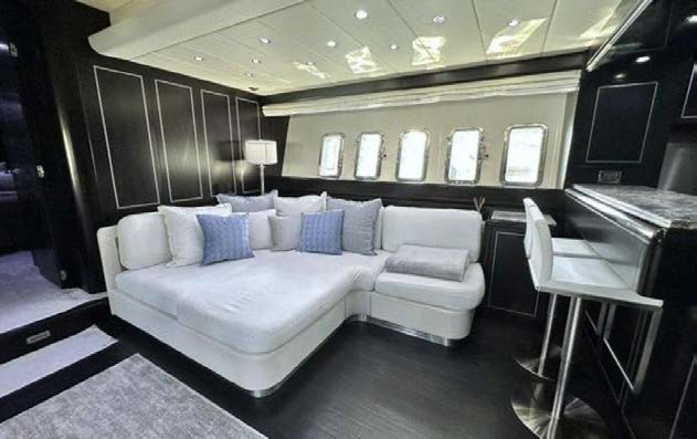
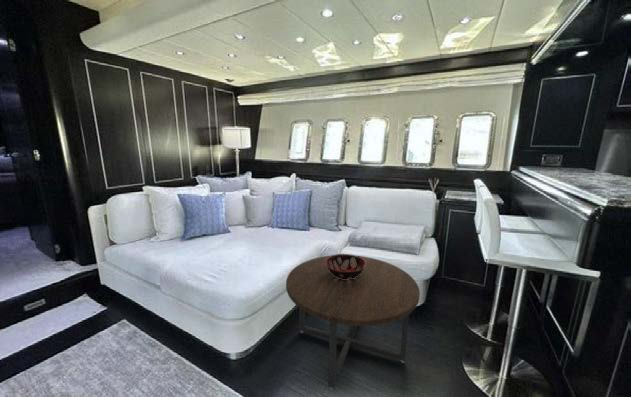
+ decorative bowl (345, 268)
+ coffee table (349, 313)
